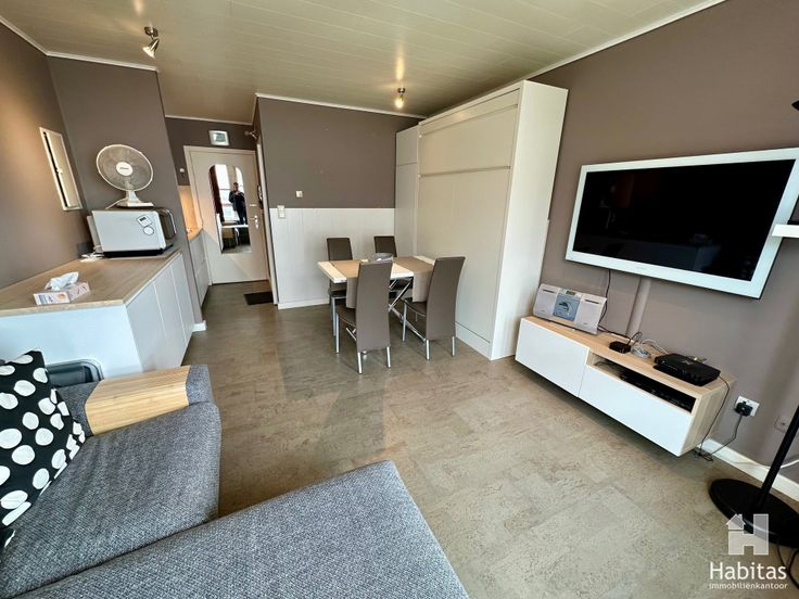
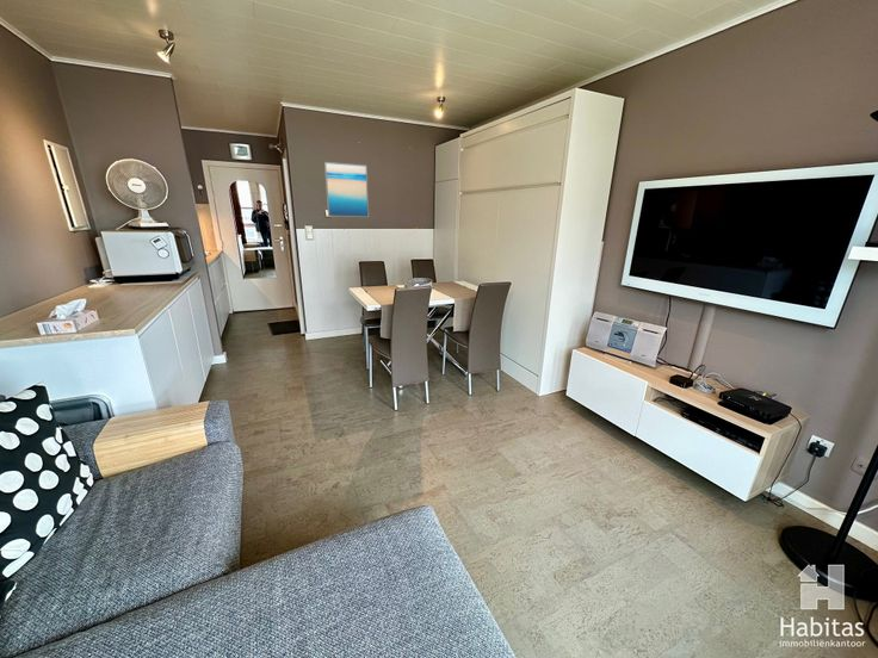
+ wall art (347, 191)
